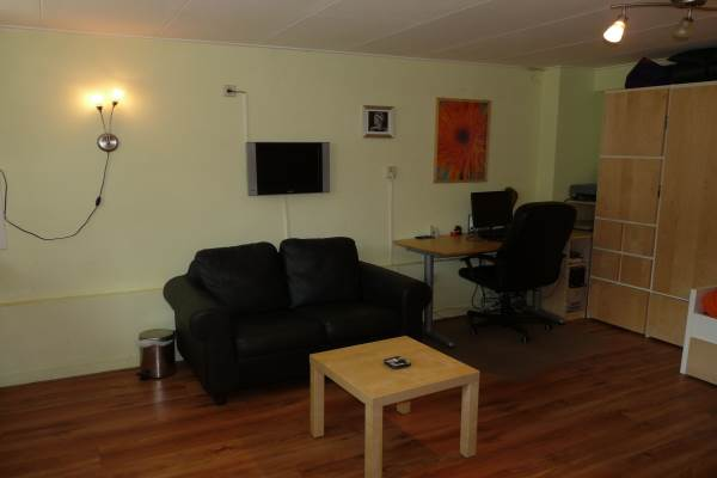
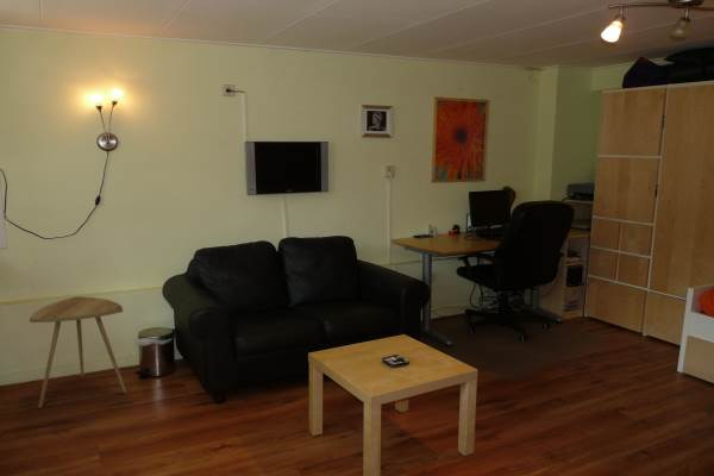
+ side table (80, 347)
